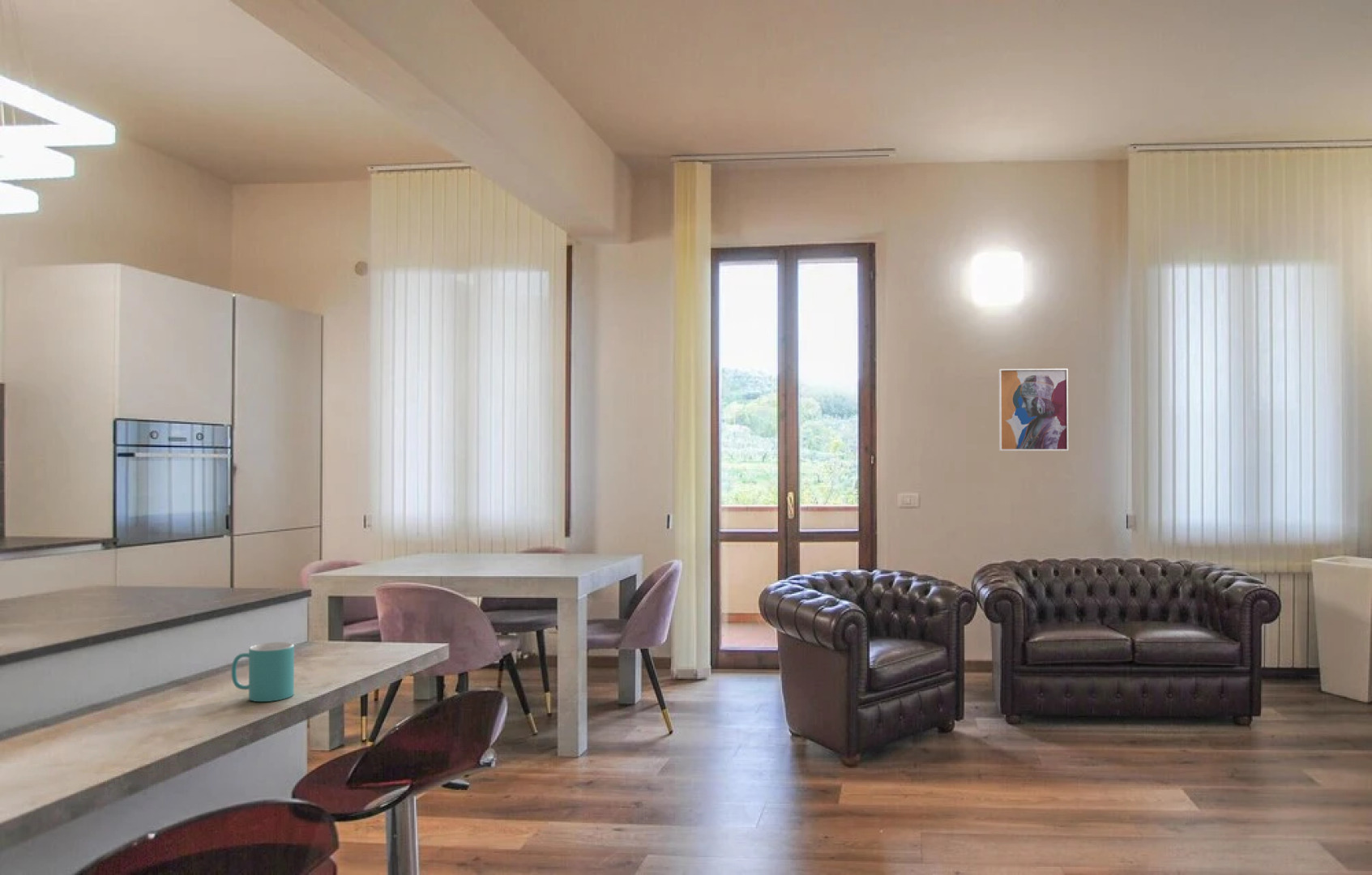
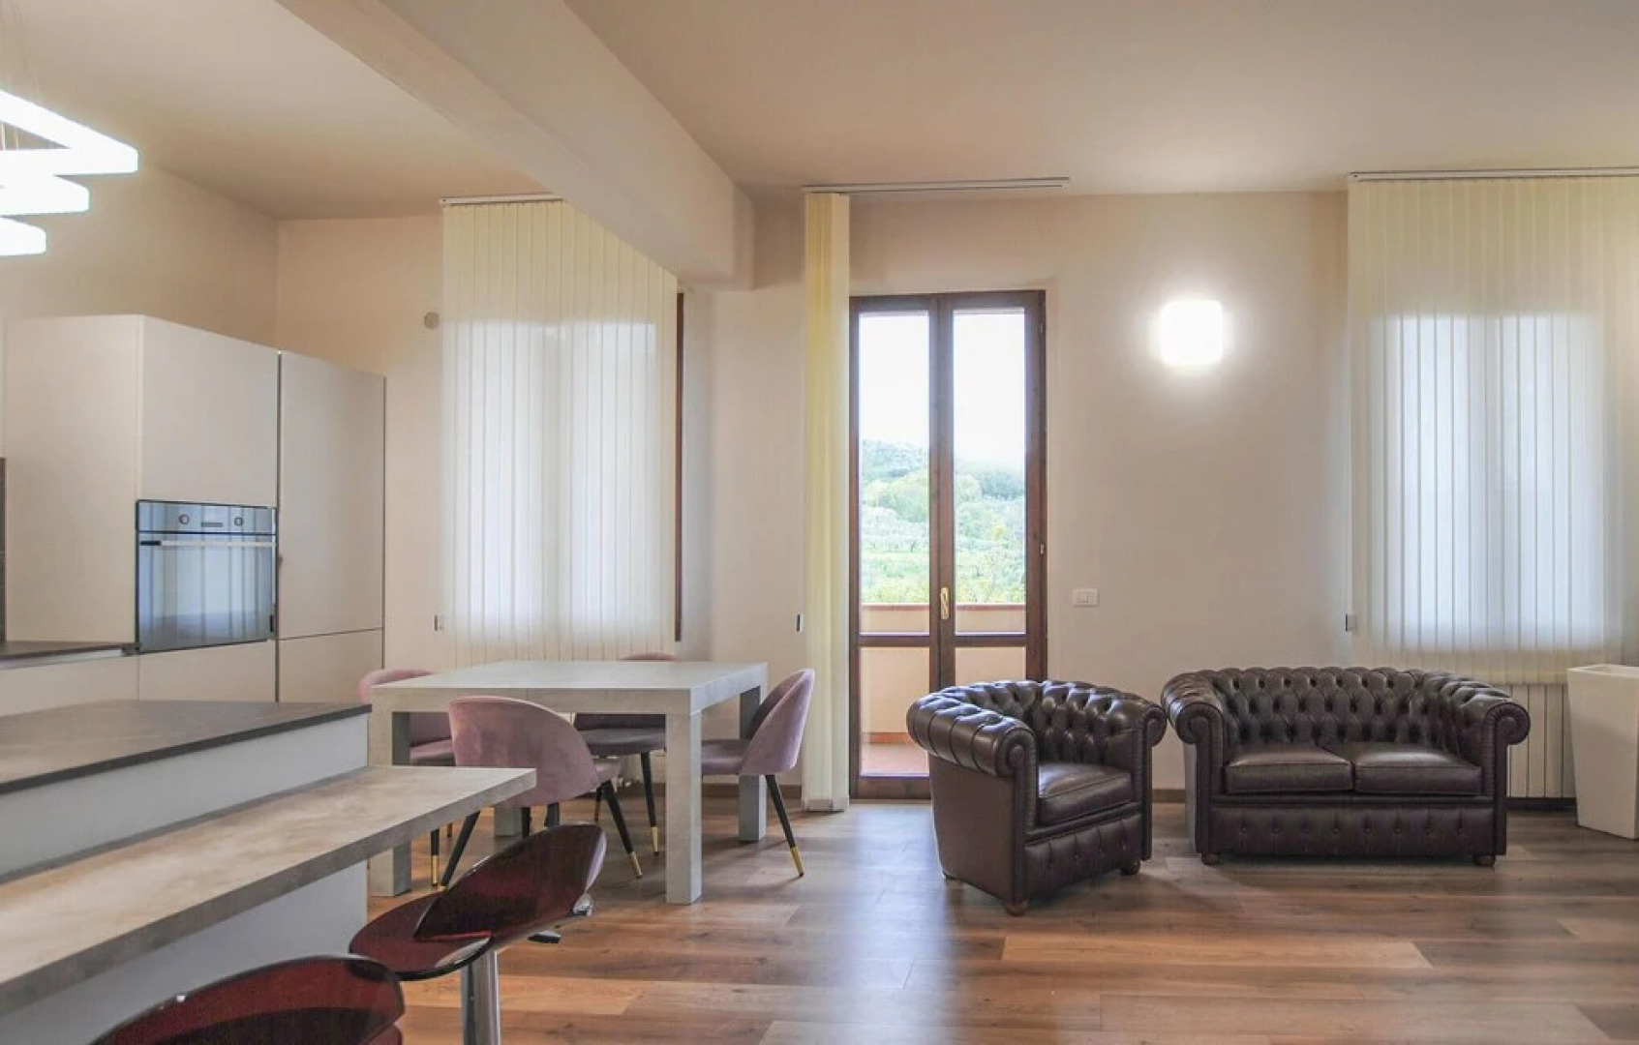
- mug (262, 671)
- wall art (1033, 409)
